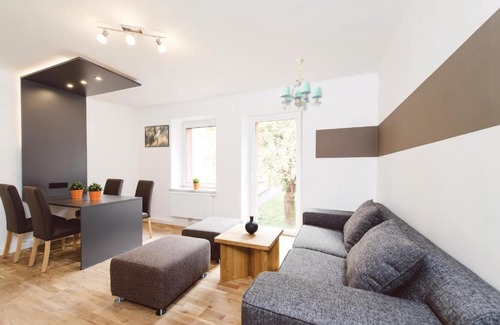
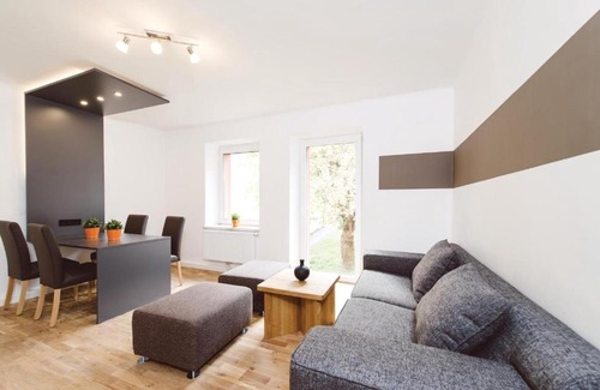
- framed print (156, 136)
- chandelier (301, 85)
